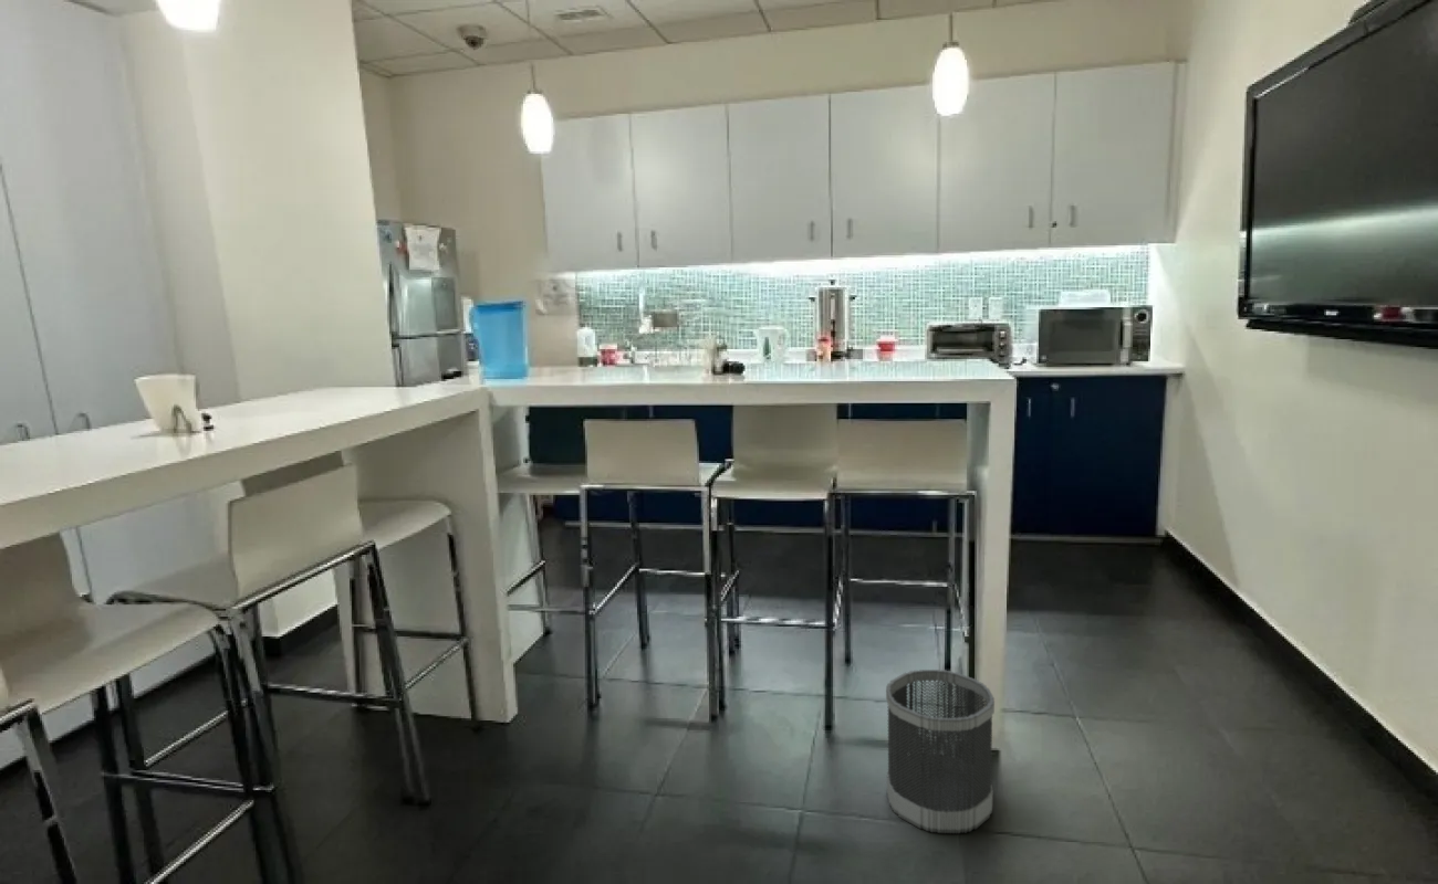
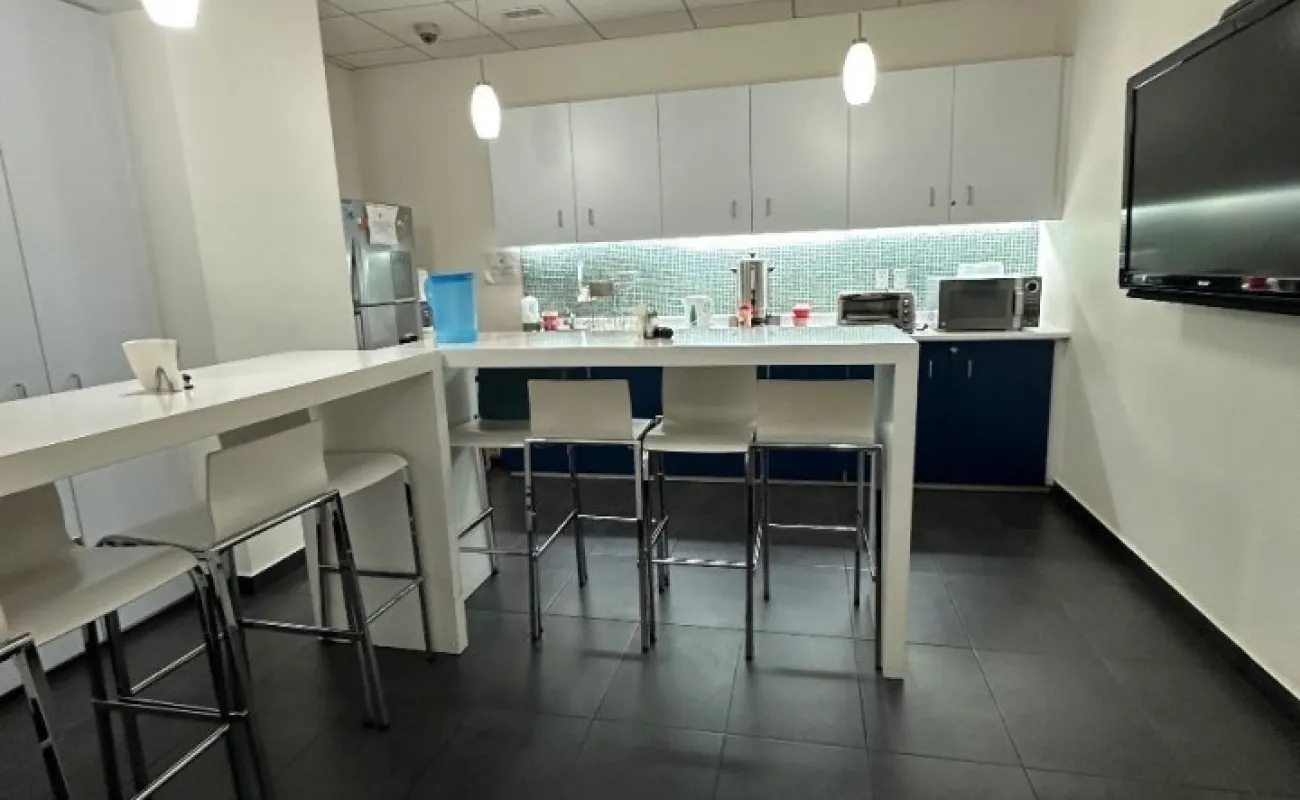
- wastebasket (938, 747)
